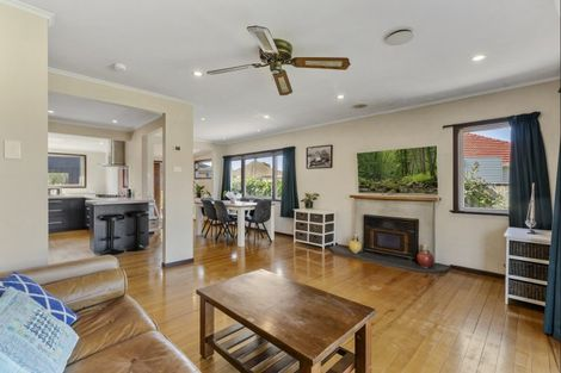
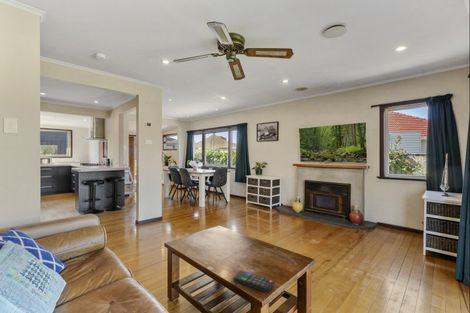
+ remote control (253, 280)
